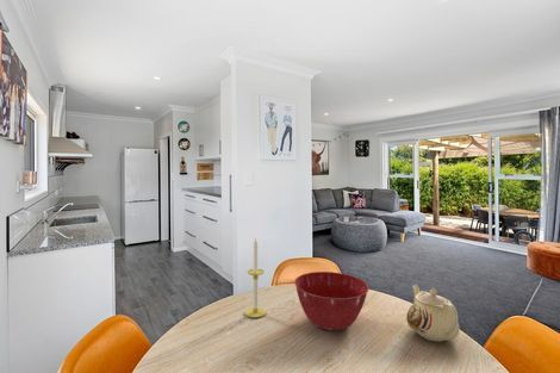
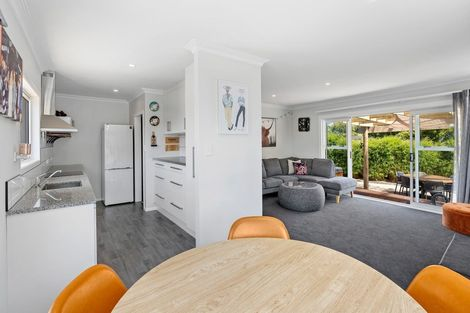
- mixing bowl (330, 301)
- teapot (431, 311)
- candle (255, 274)
